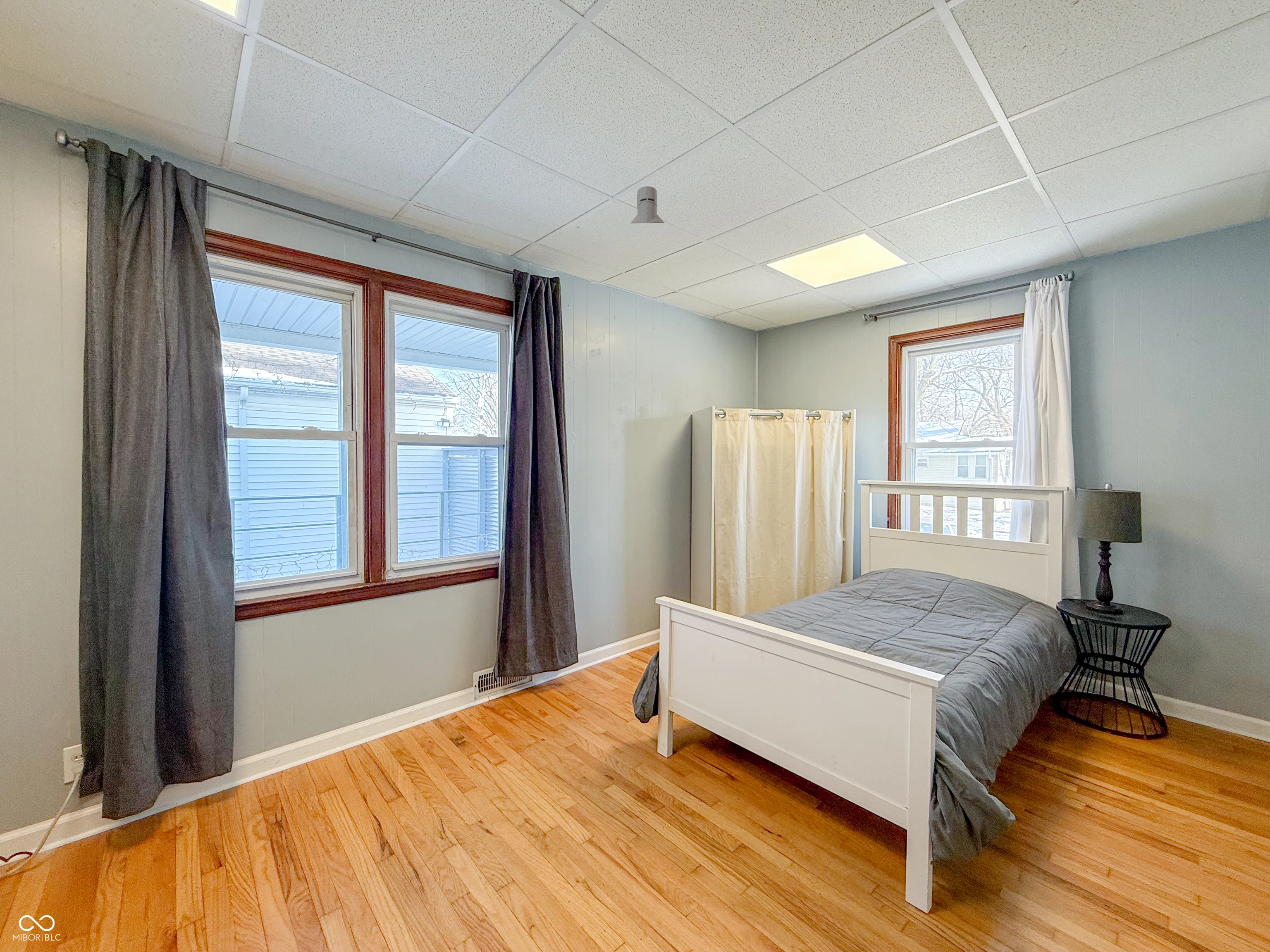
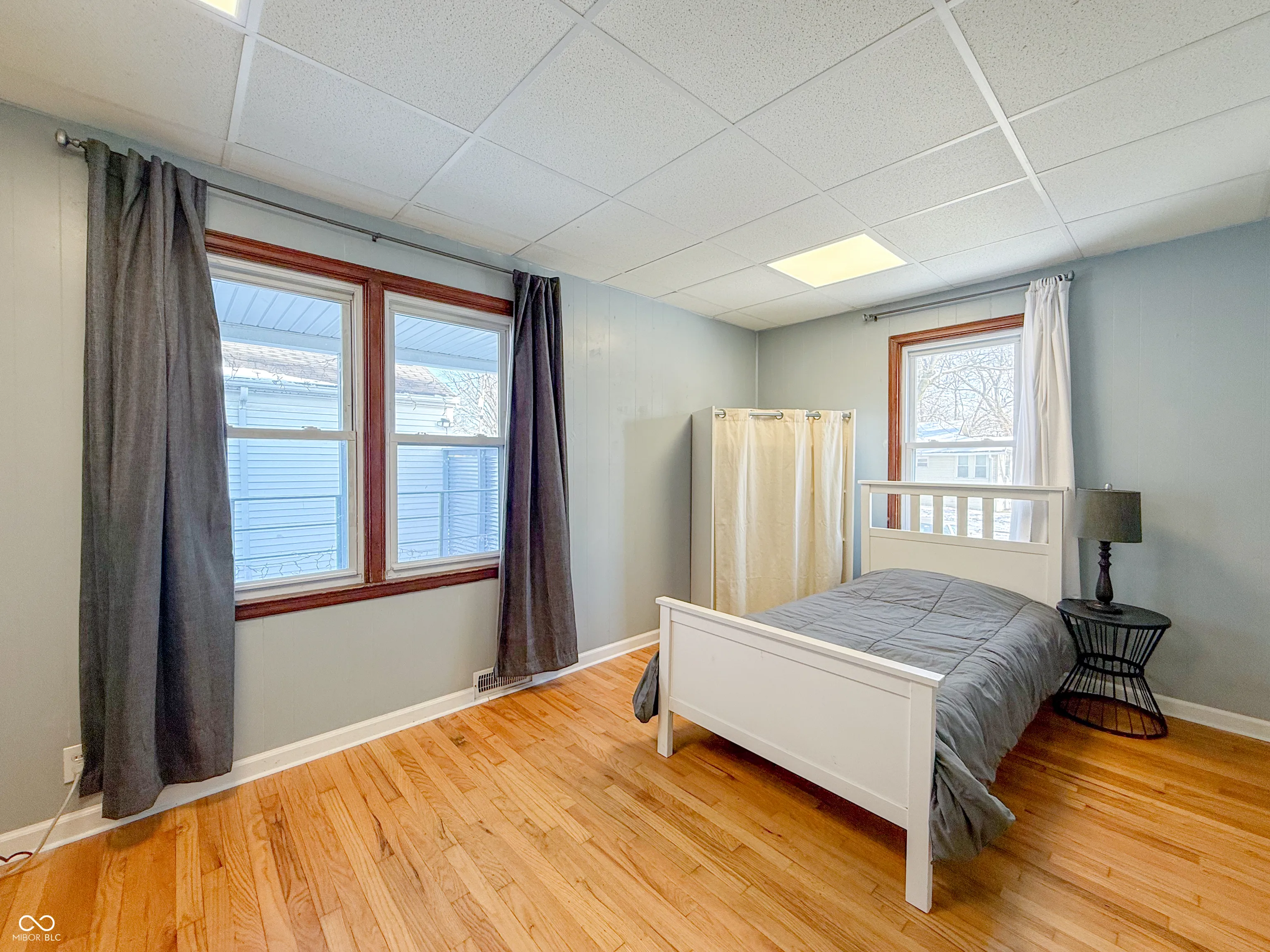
- knight helmet (647, 210)
